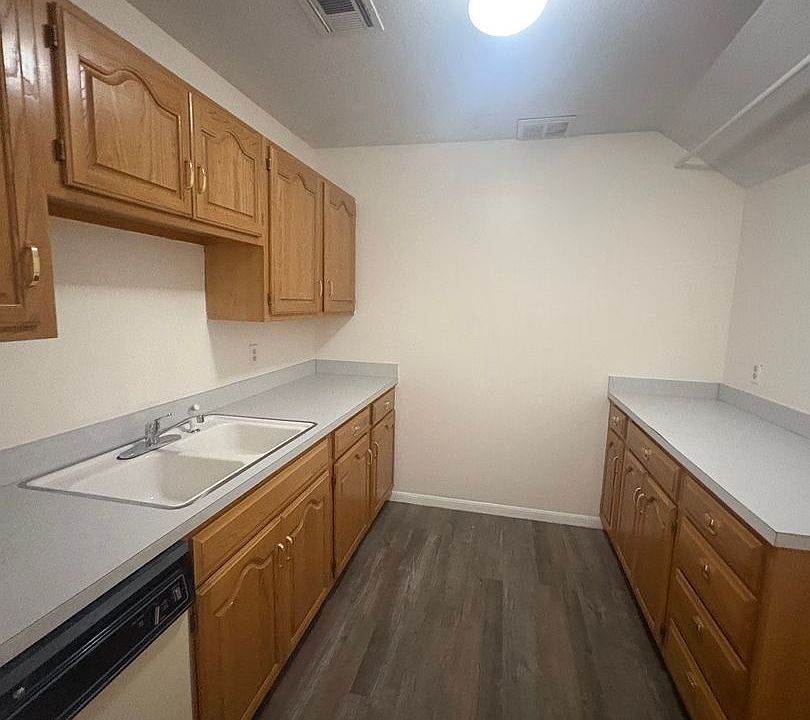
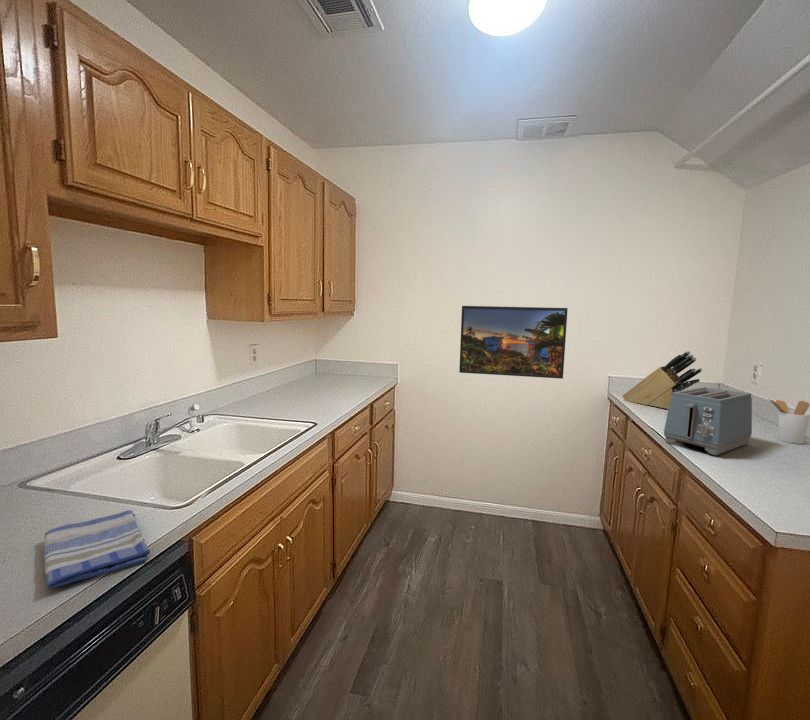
+ dish towel (96, 543)
+ toaster (707, 418)
+ utensil holder (786, 419)
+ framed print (511, 341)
+ knife block (661, 377)
